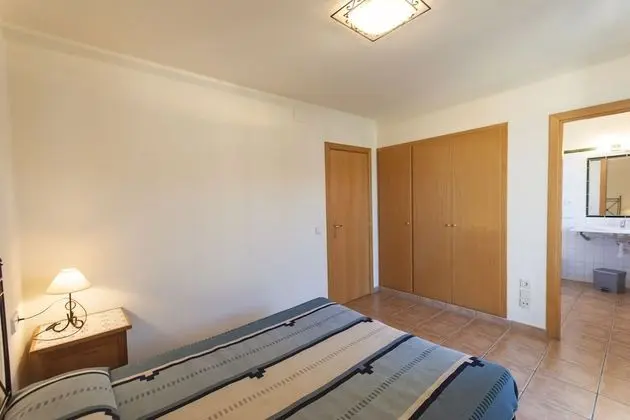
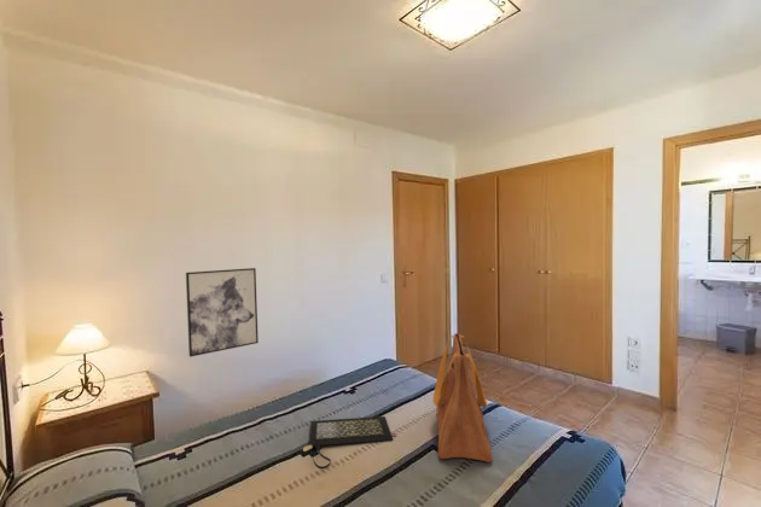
+ tote bag (459, 387)
+ clutch bag (345, 431)
+ wall art (223, 309)
